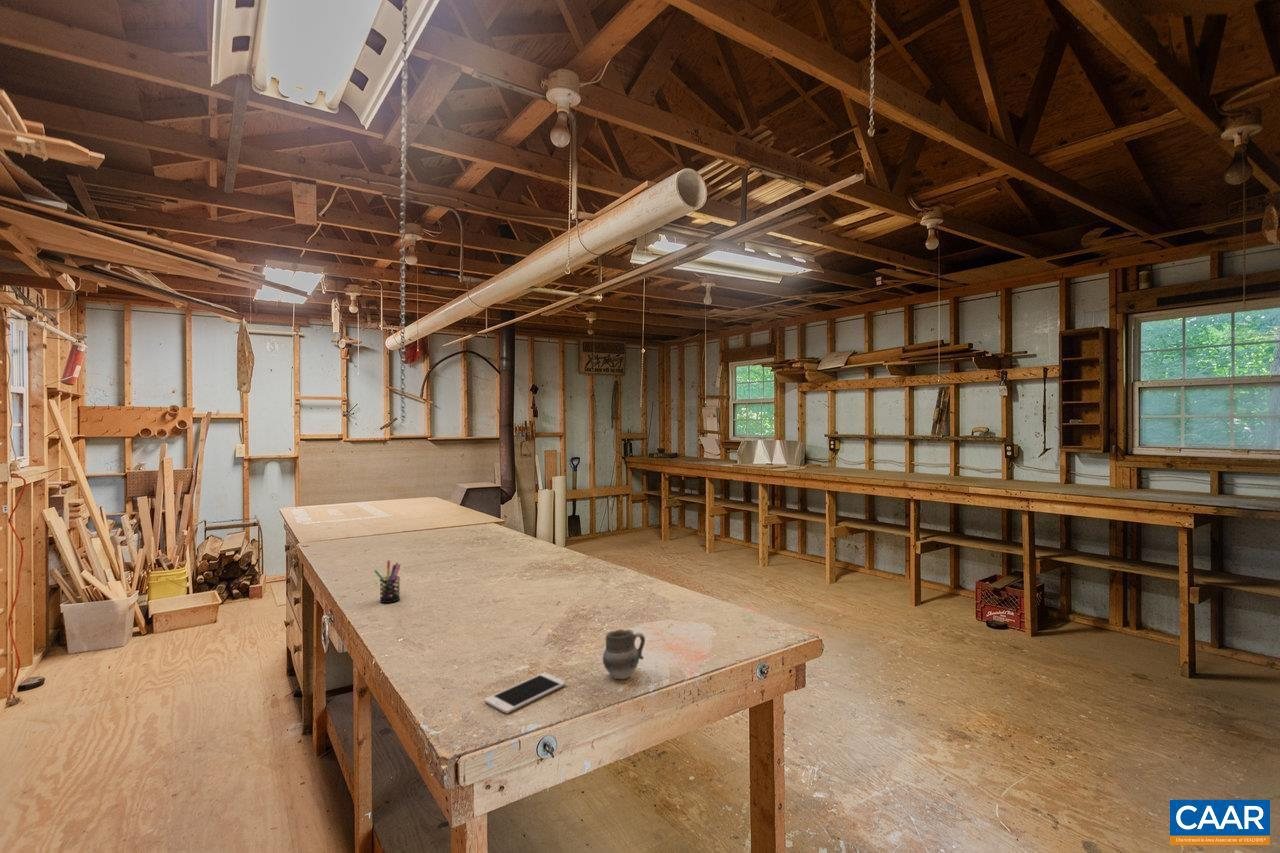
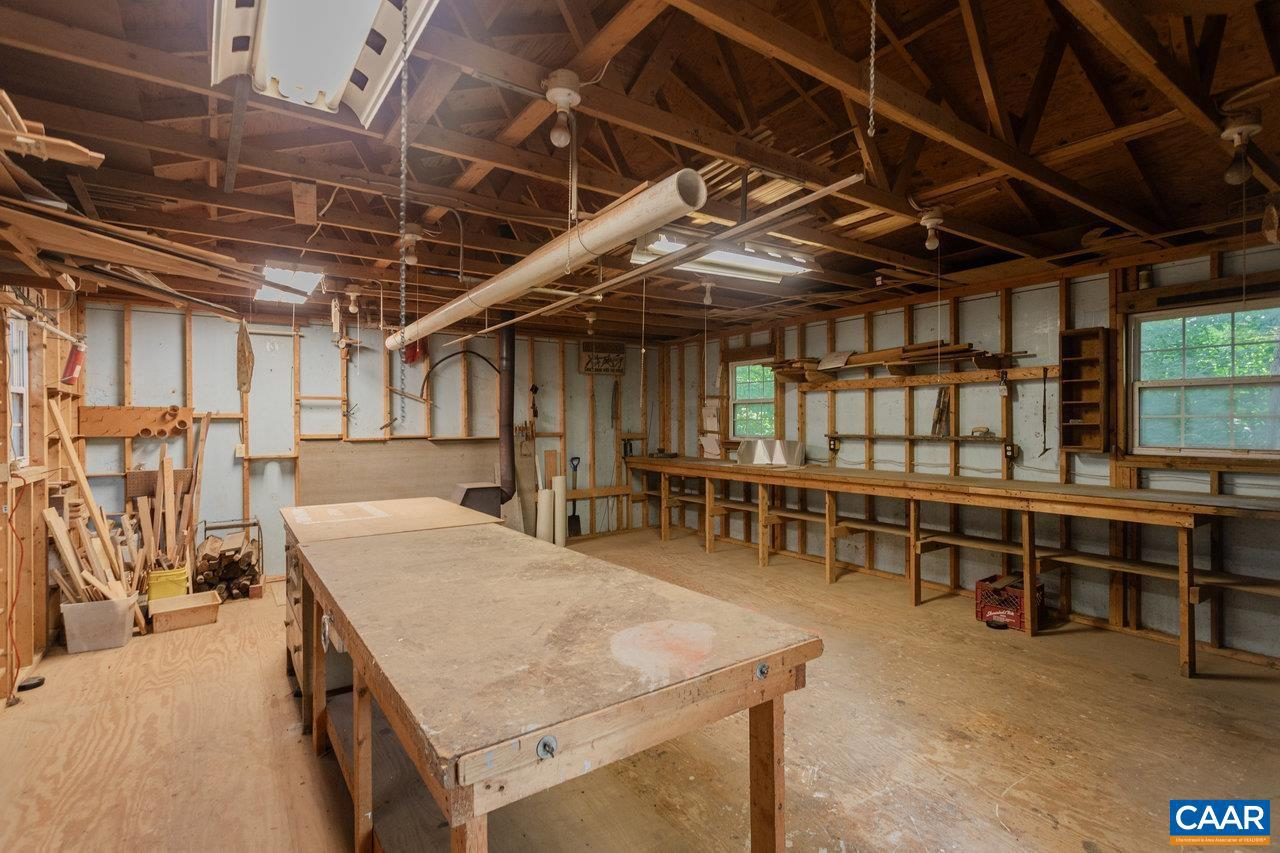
- pen holder (387, 581)
- cup (624, 653)
- cell phone (526, 691)
